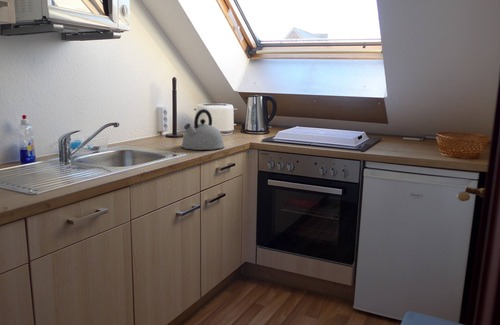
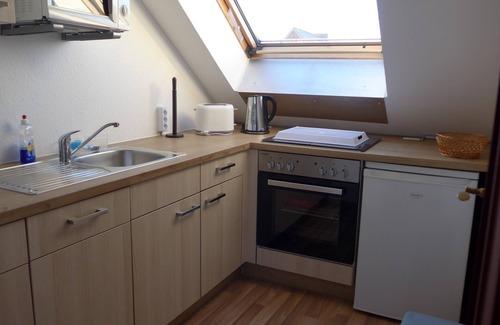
- kettle (201, 128)
